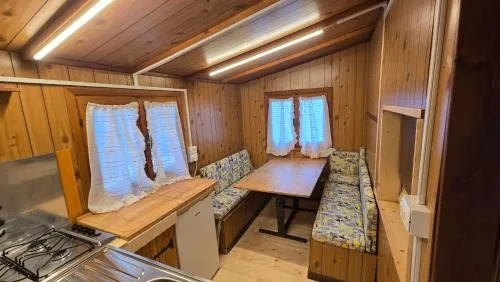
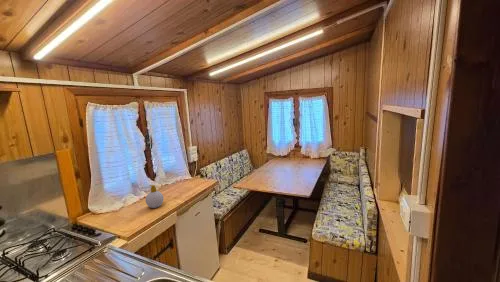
+ soap bottle (154, 196)
